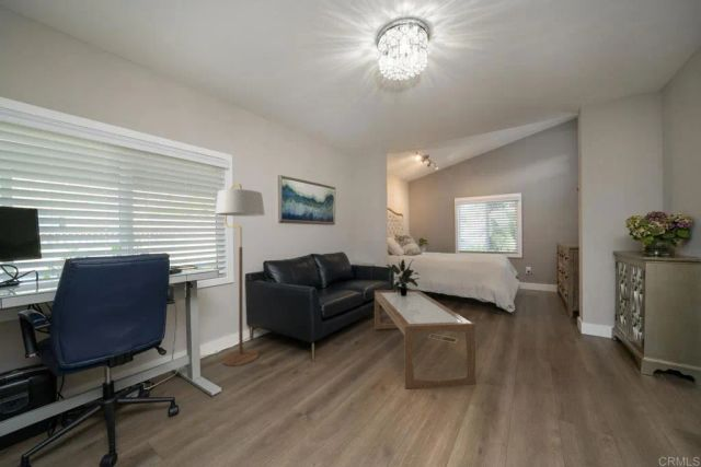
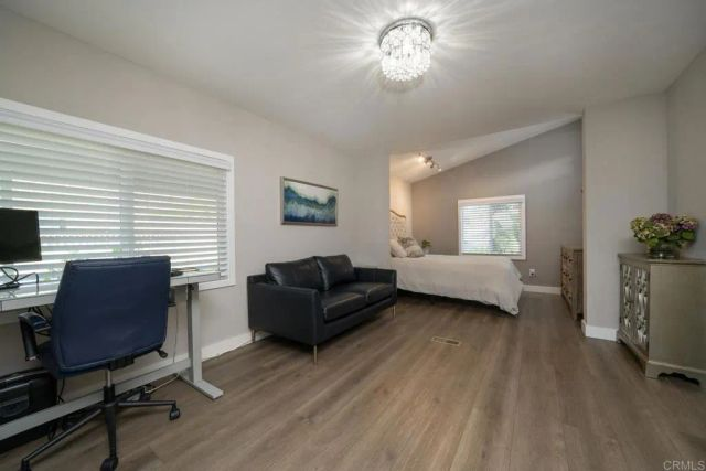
- coffee table (413, 326)
- potted plant (403, 276)
- floor lamp (239, 270)
